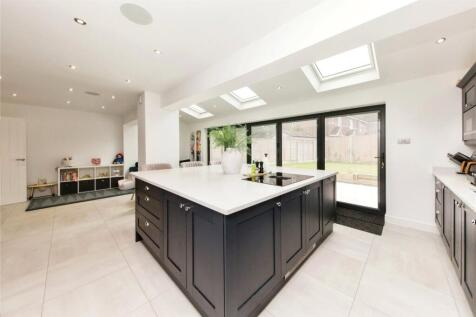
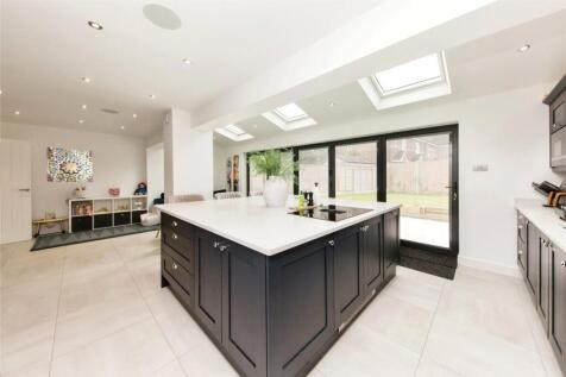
+ wall art (70, 165)
